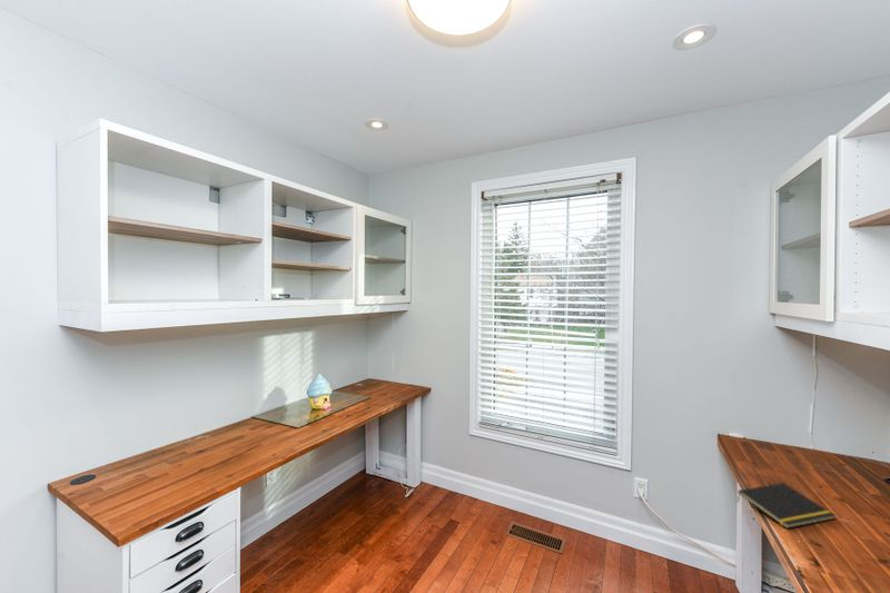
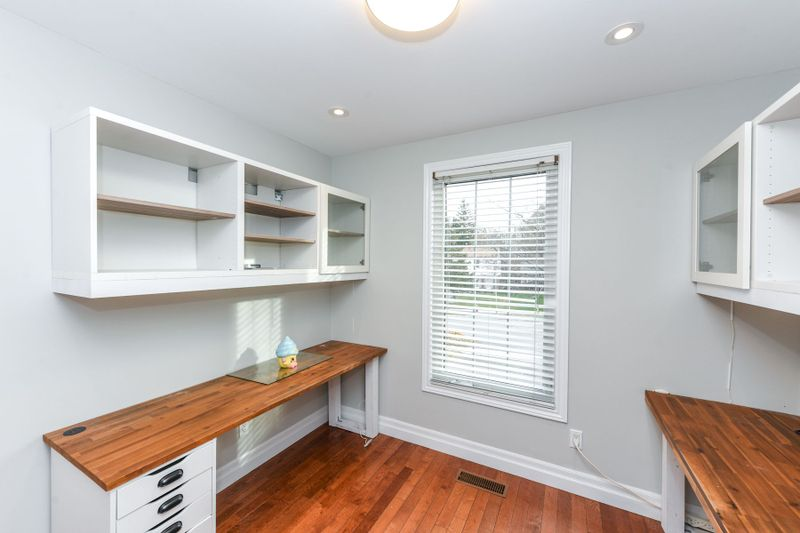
- notepad (784, 503)
